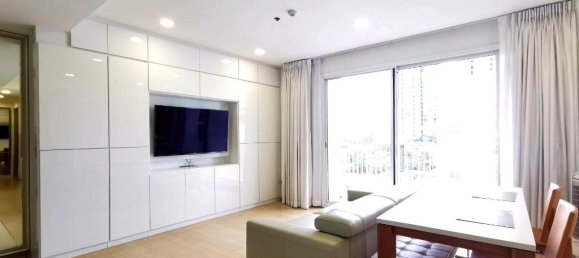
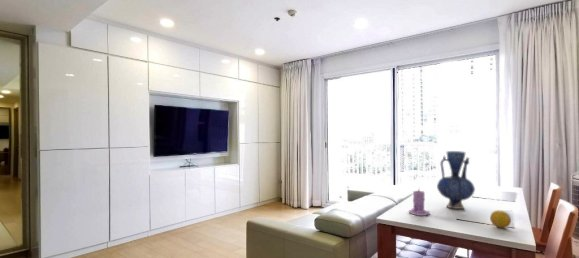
+ fruit (500, 219)
+ candle (419, 200)
+ vase (455, 179)
